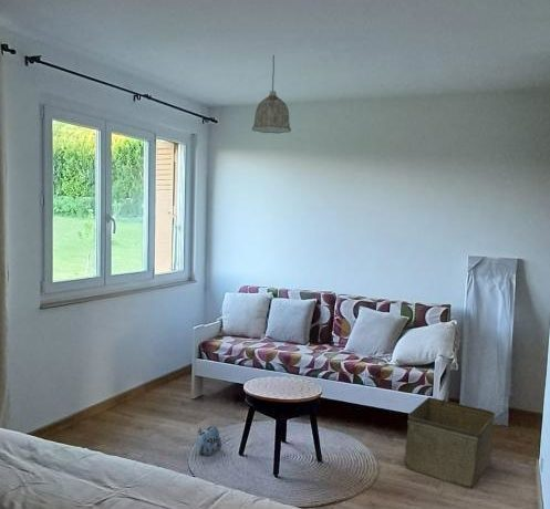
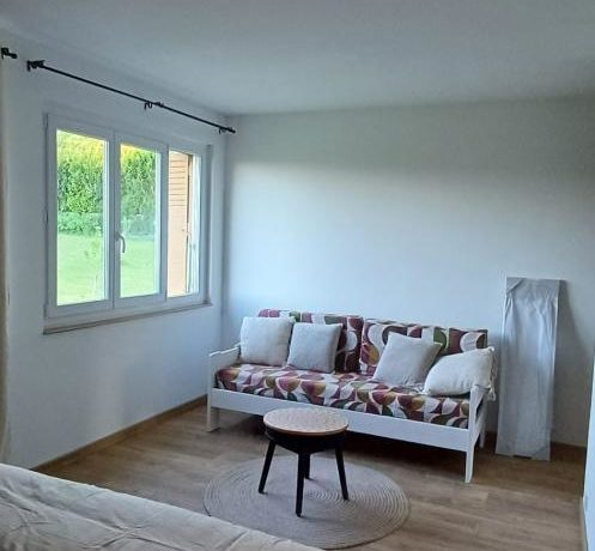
- pendant lamp (272, 92)
- storage bin (448, 439)
- plush toy (207, 439)
